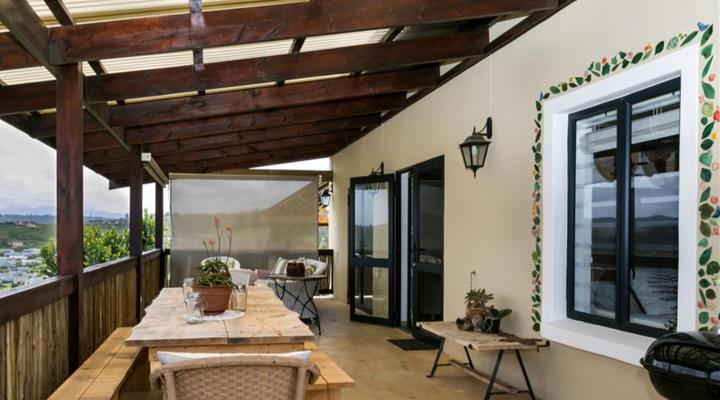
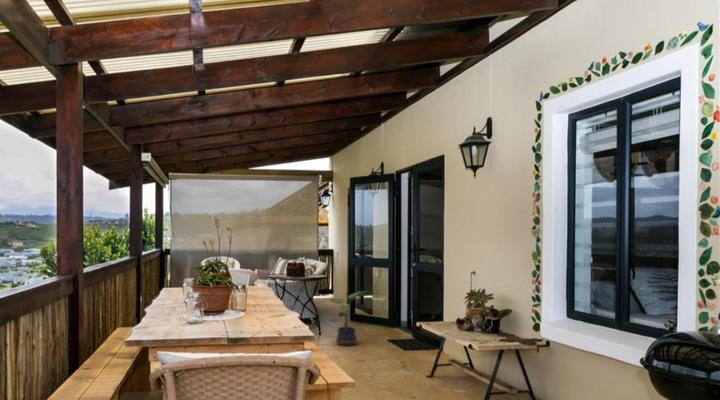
+ potted plant (347, 318)
